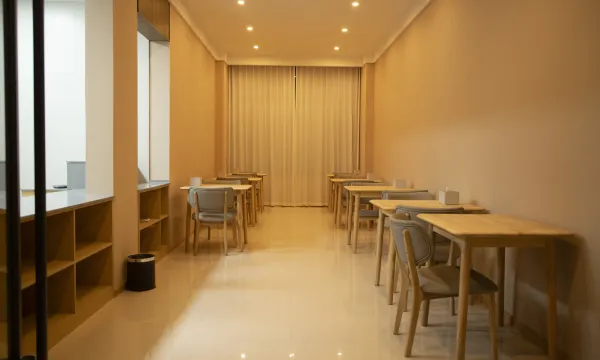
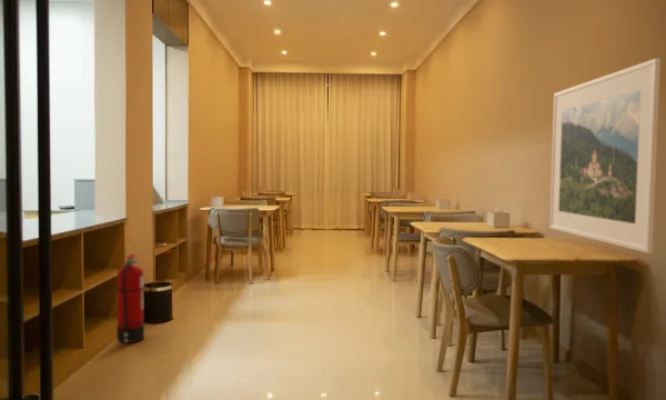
+ fire extinguisher (129, 298)
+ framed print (594, 159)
